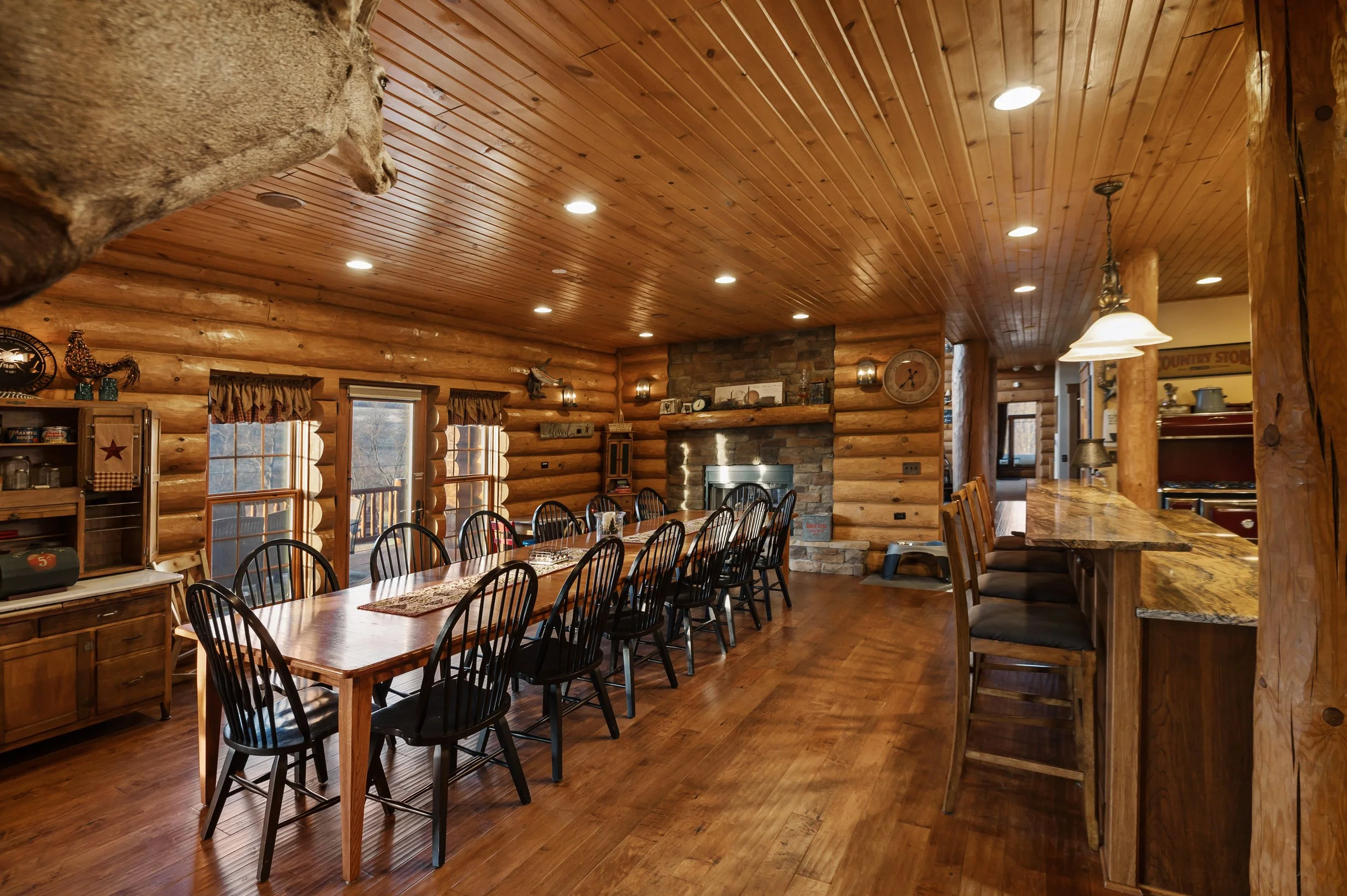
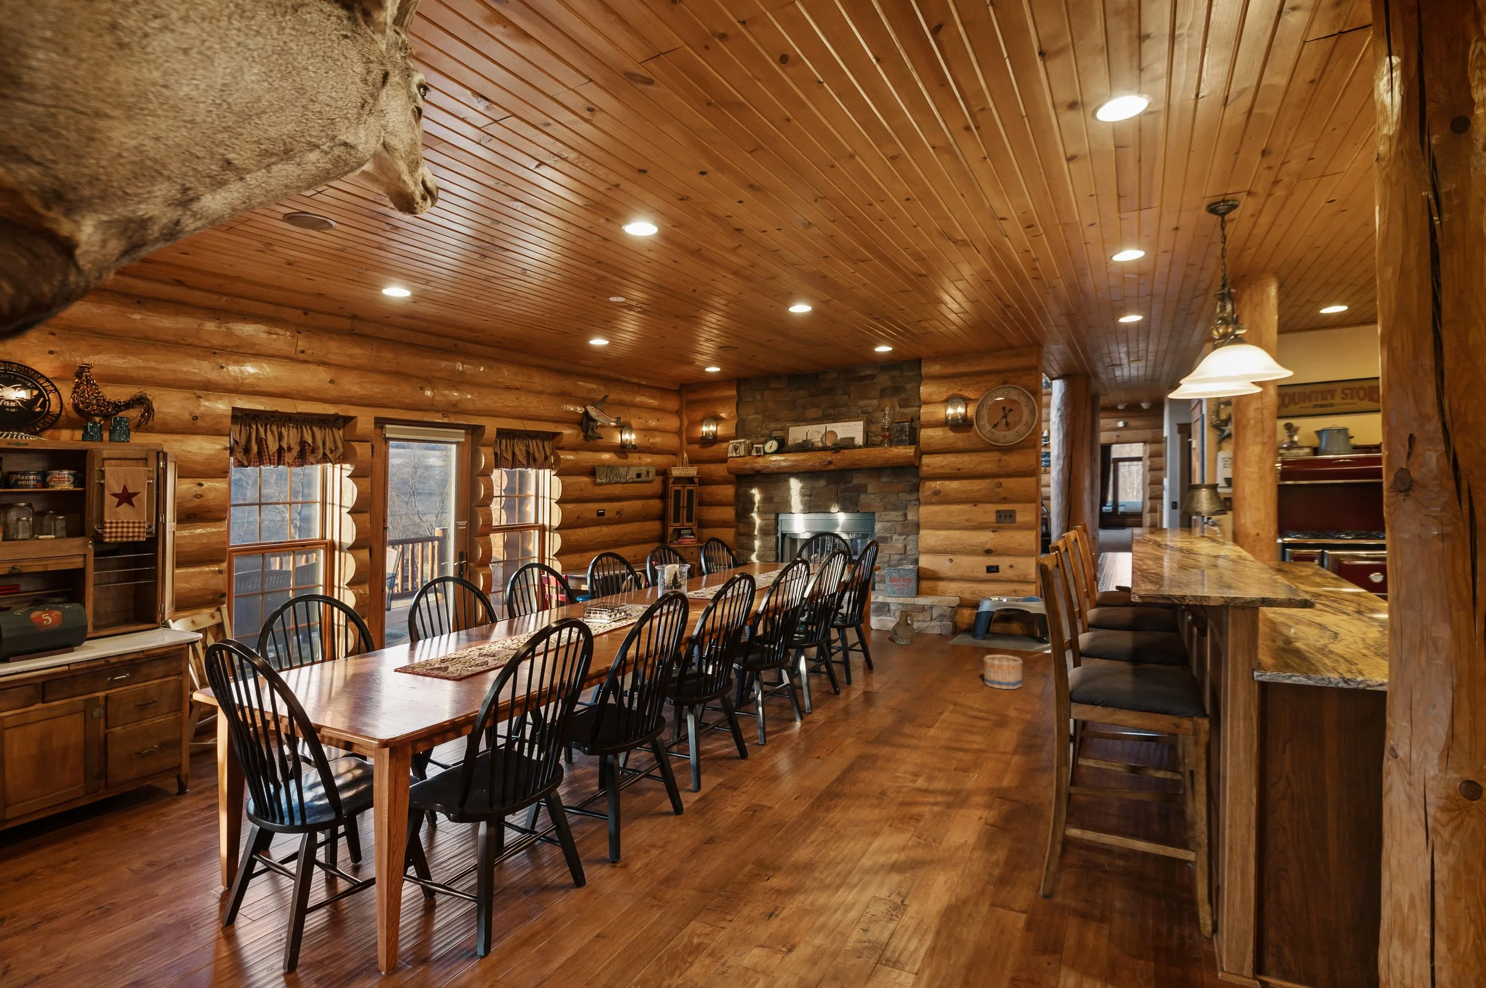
+ basket (1003, 672)
+ ceramic jug (902, 626)
